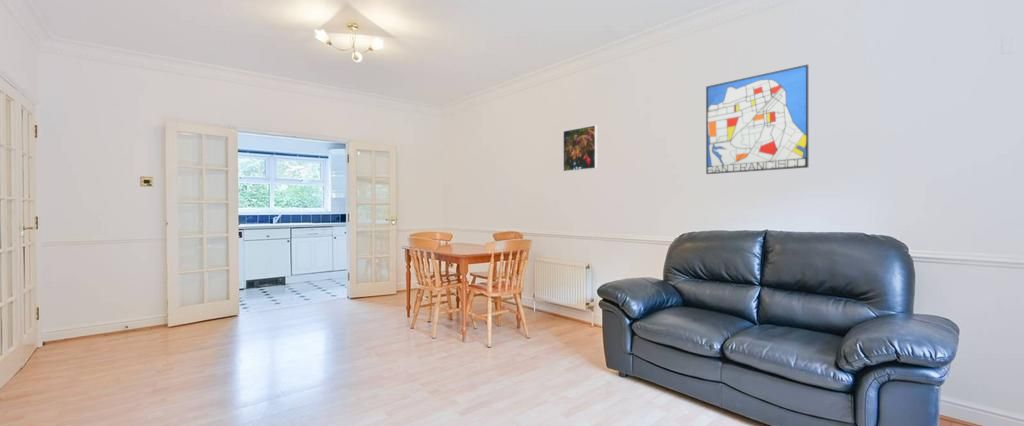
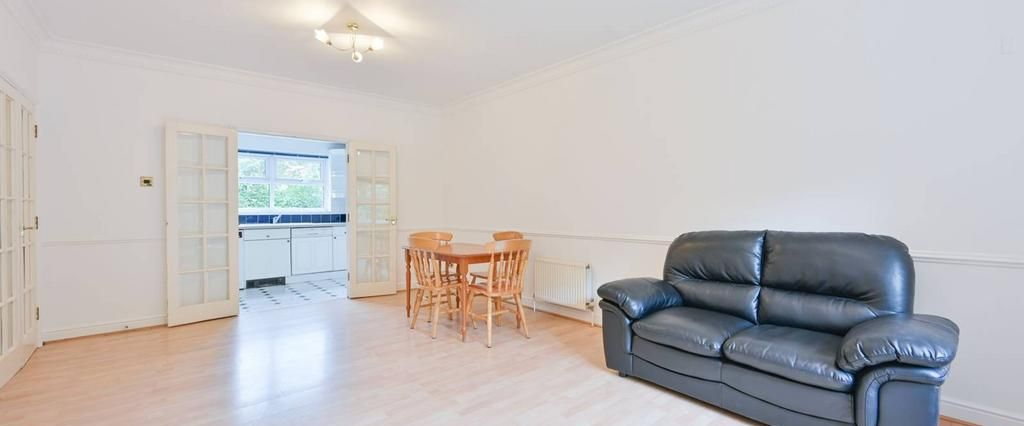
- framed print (579, 149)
- wall art (753, 123)
